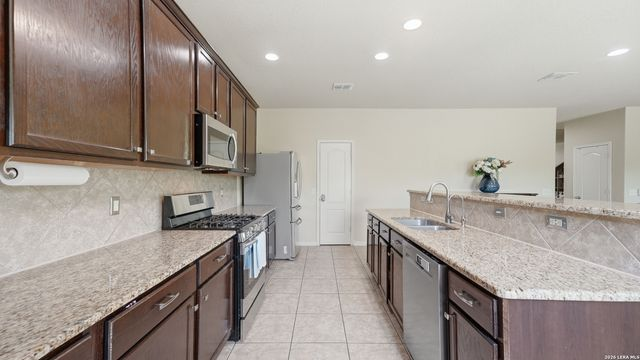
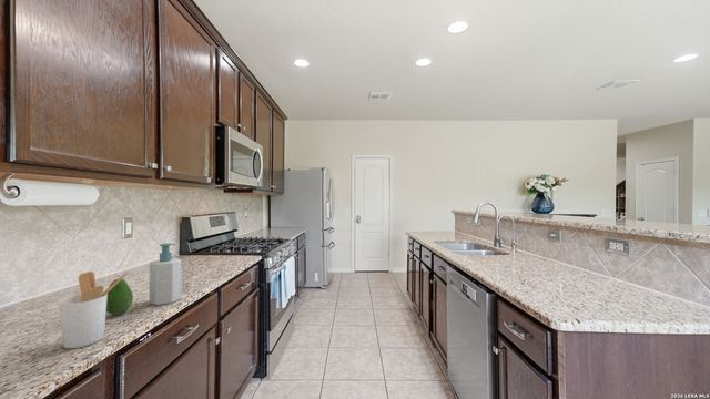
+ utensil holder (97, 306)
+ soap bottle (165, 272)
+ fruit (118, 296)
